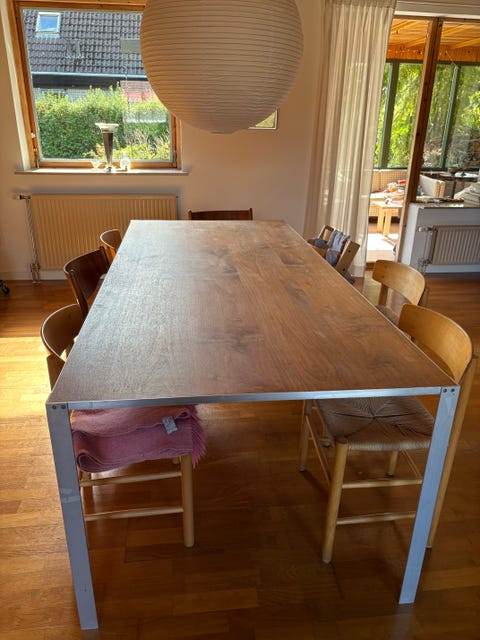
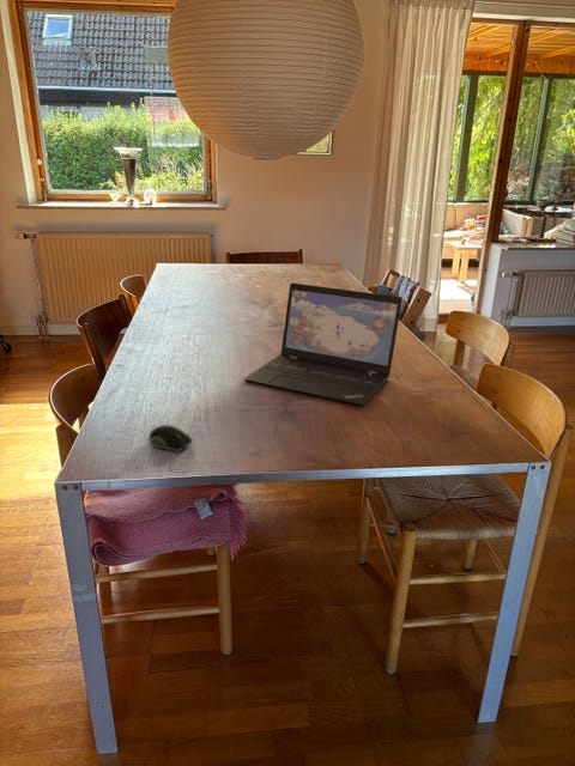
+ computer mouse (168, 434)
+ laptop (322, 339)
